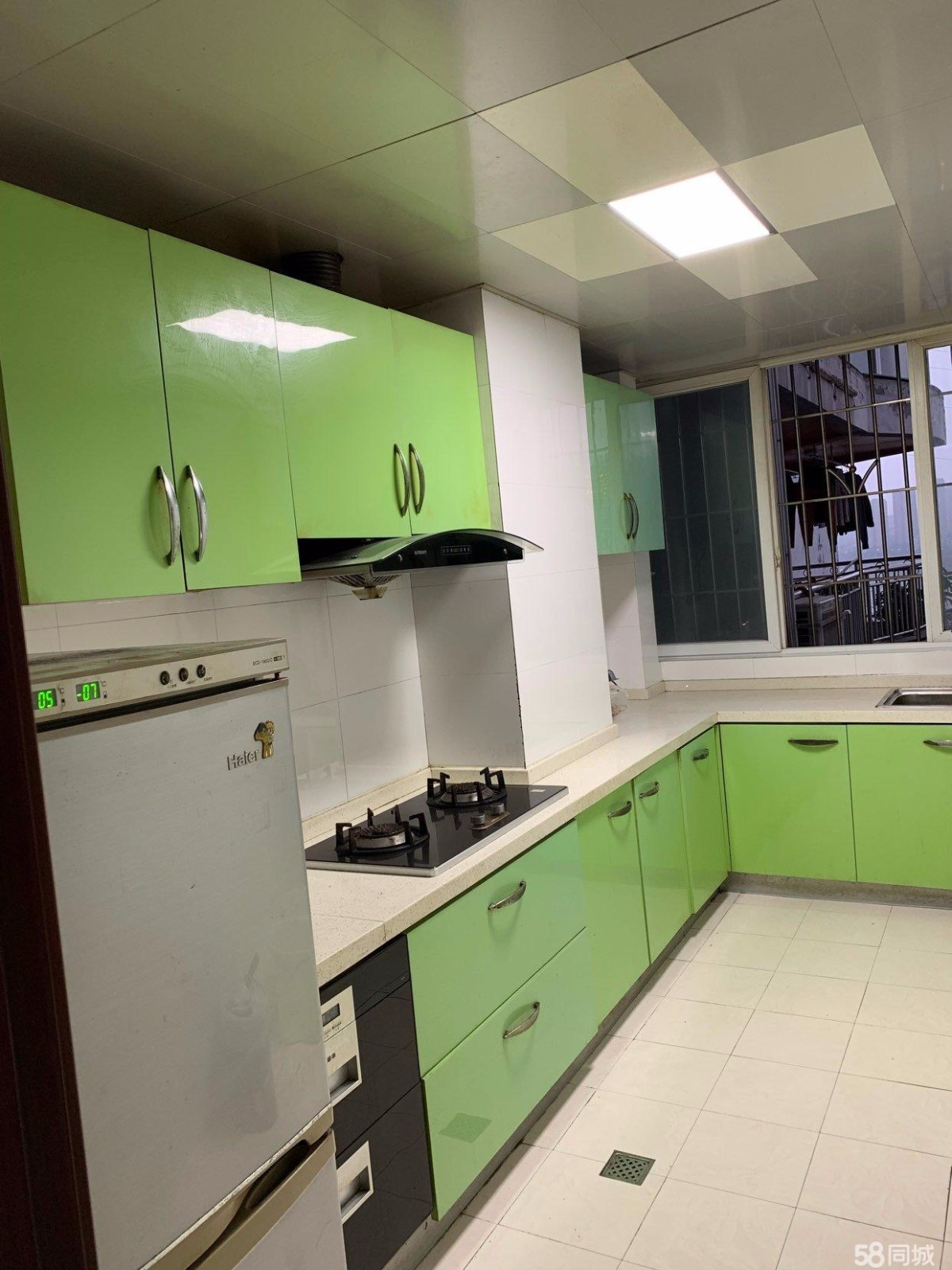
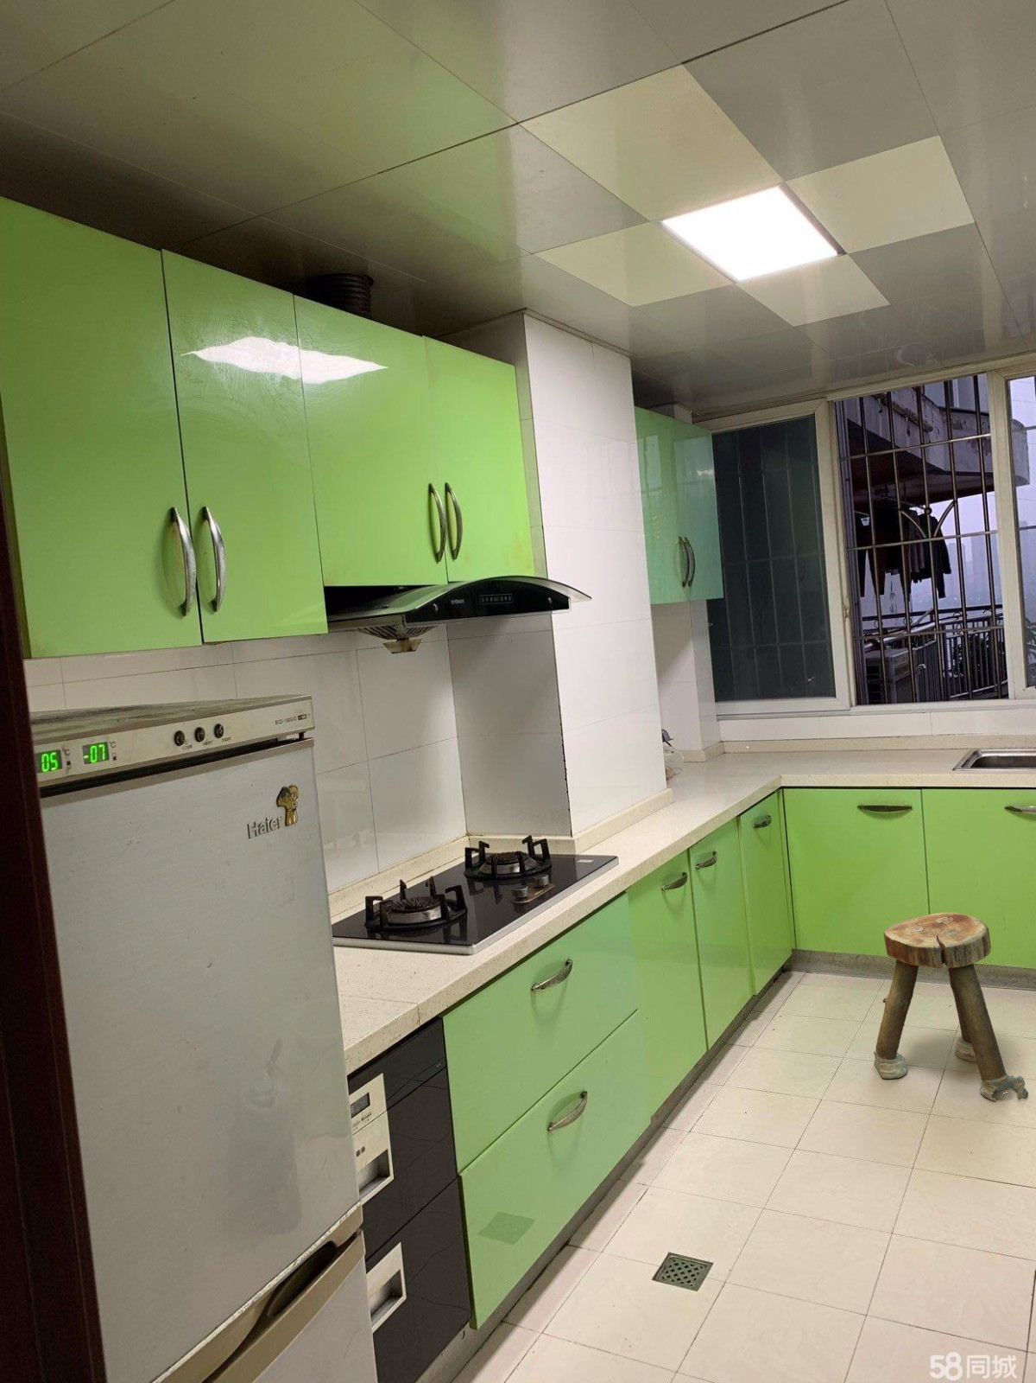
+ stool (953, 994)
